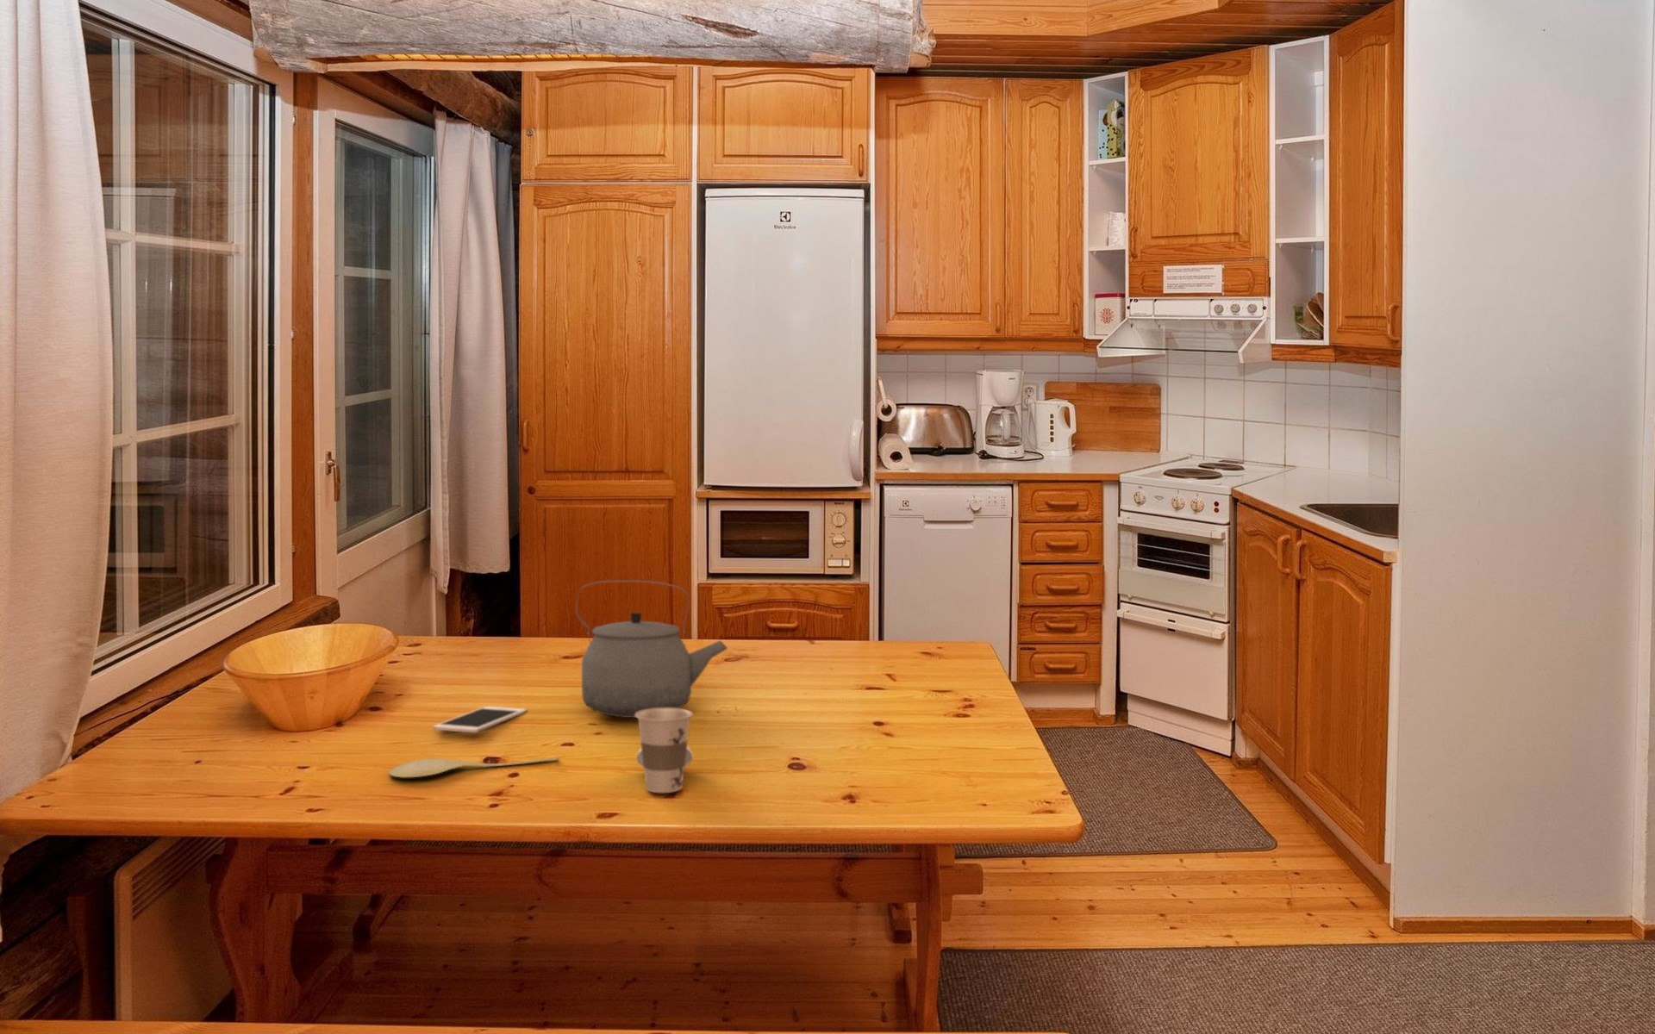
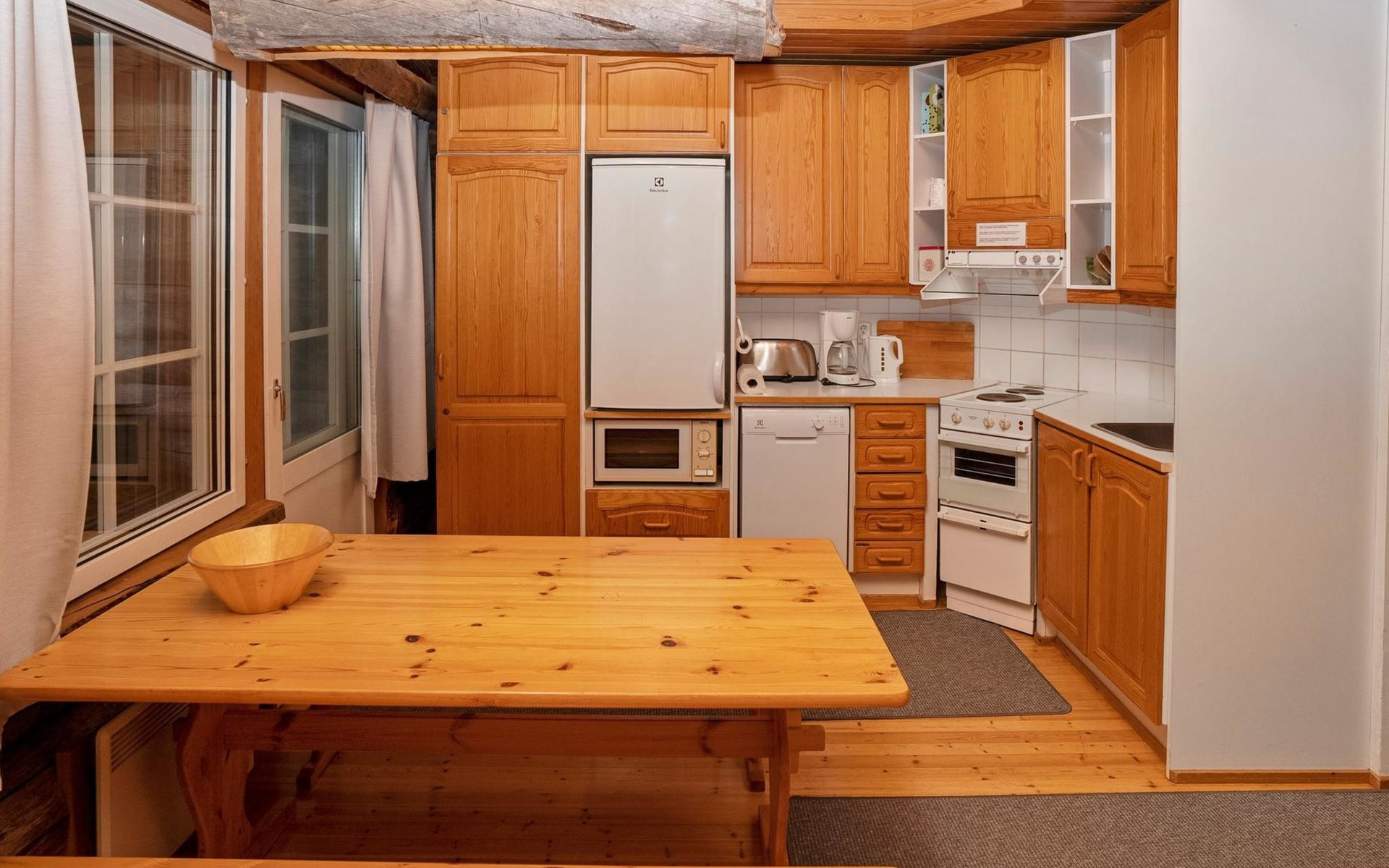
- tea kettle (653, 646)
- cell phone (481, 718)
- spoon (475, 764)
- cup (664, 746)
